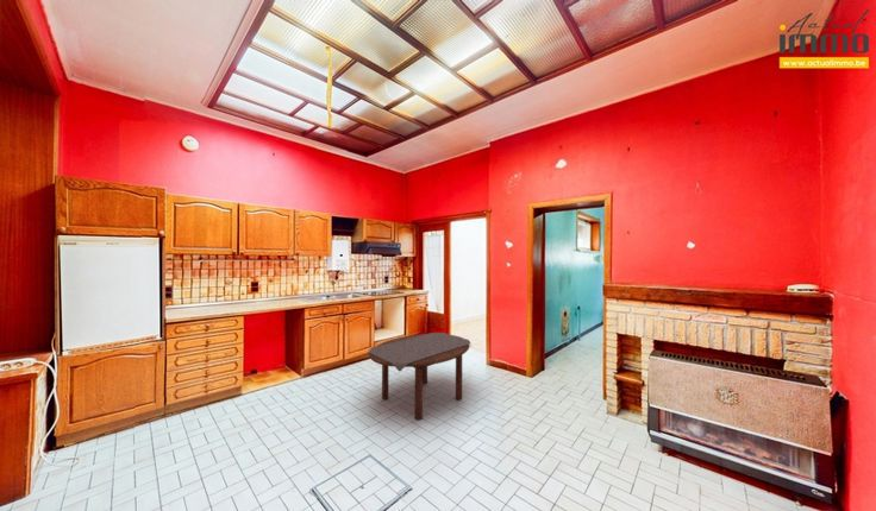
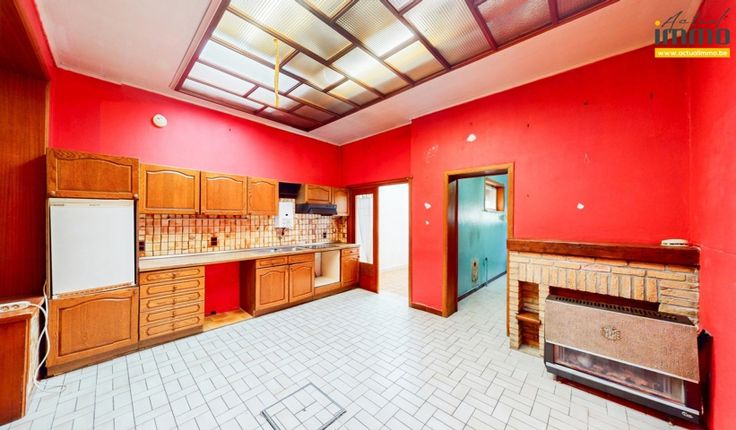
- round table (421, 371)
